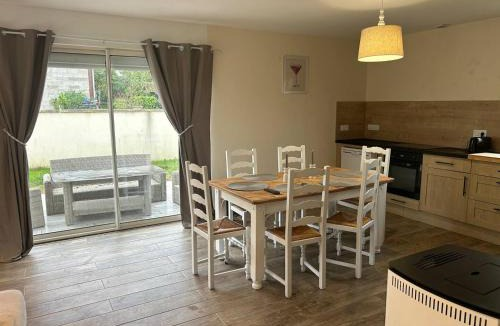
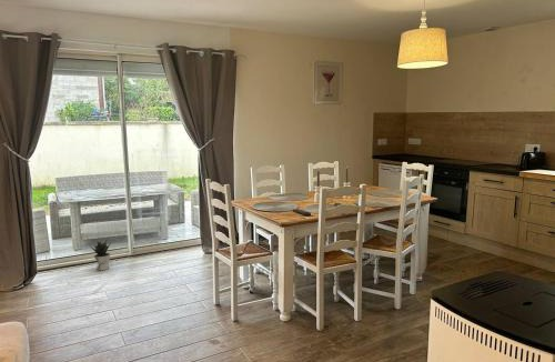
+ potted plant (101, 253)
